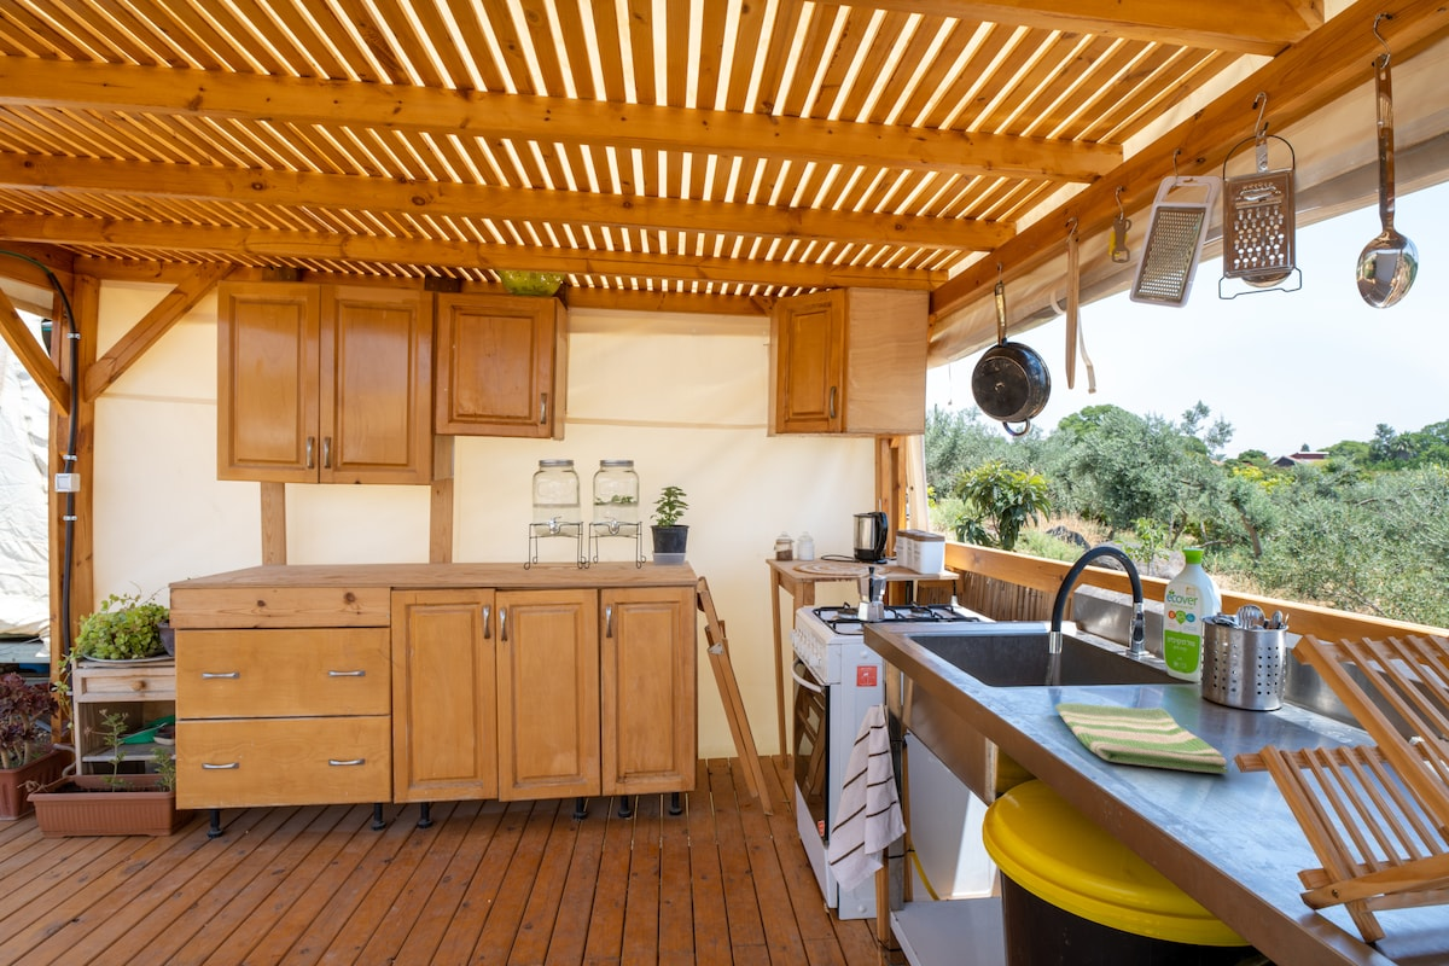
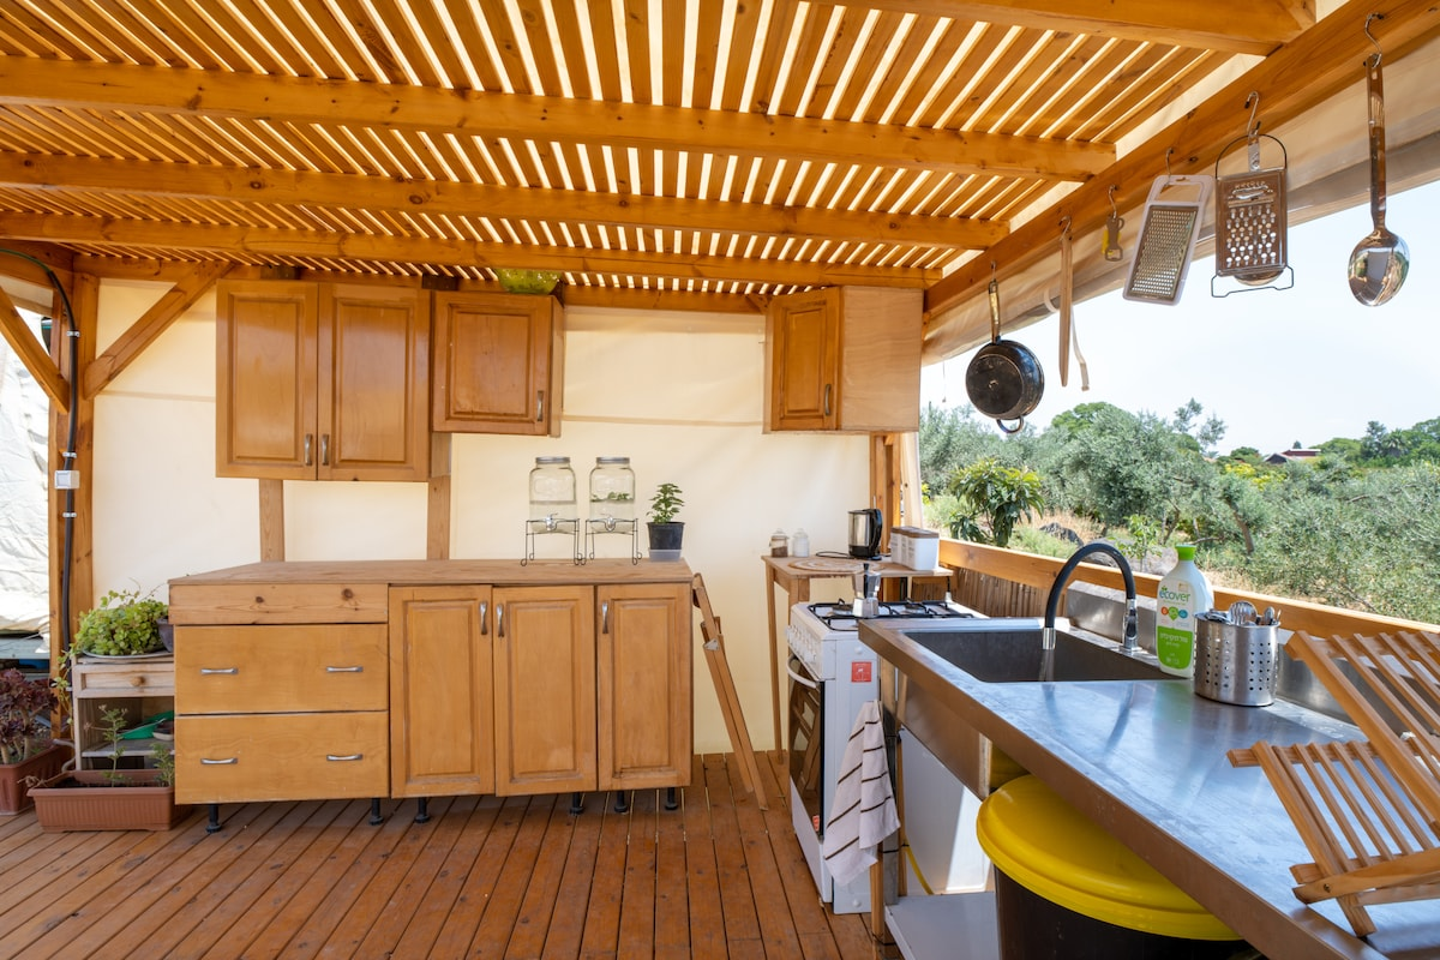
- dish towel (1133, 732)
